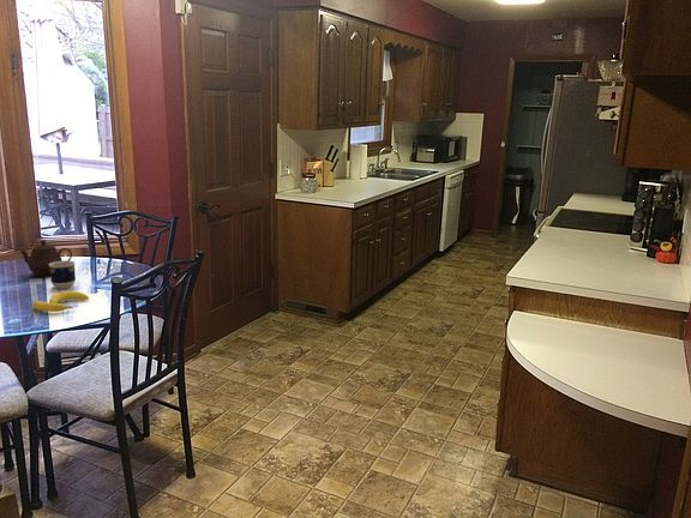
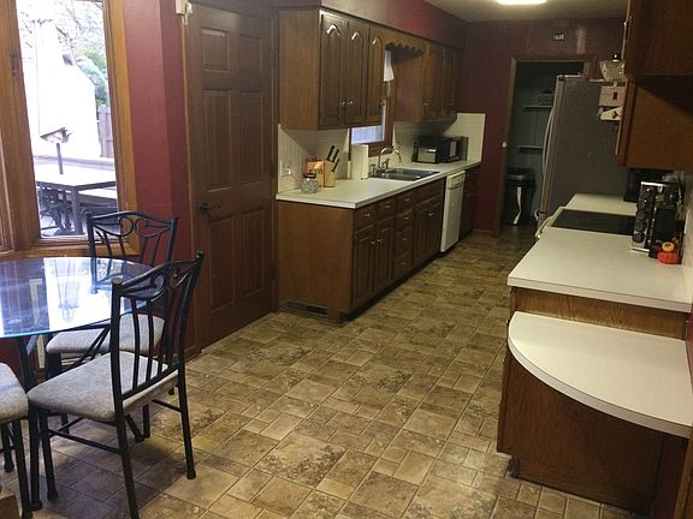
- cup (62, 276)
- banana (61, 300)
- teapot (47, 257)
